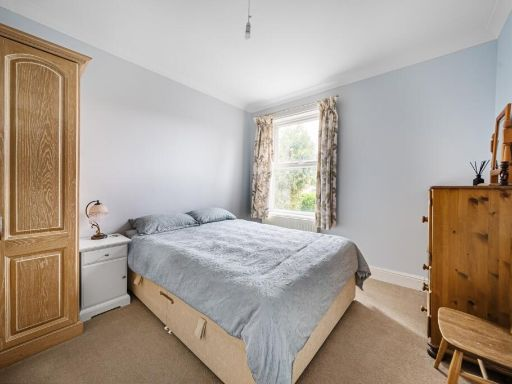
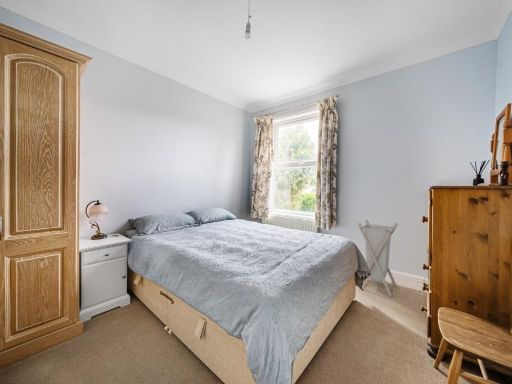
+ laundry hamper (377, 254)
